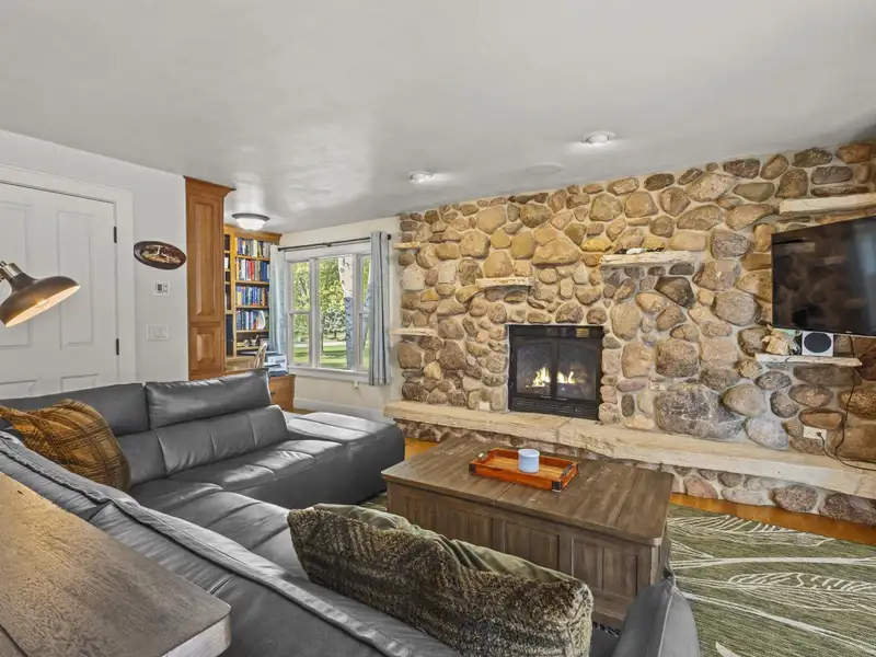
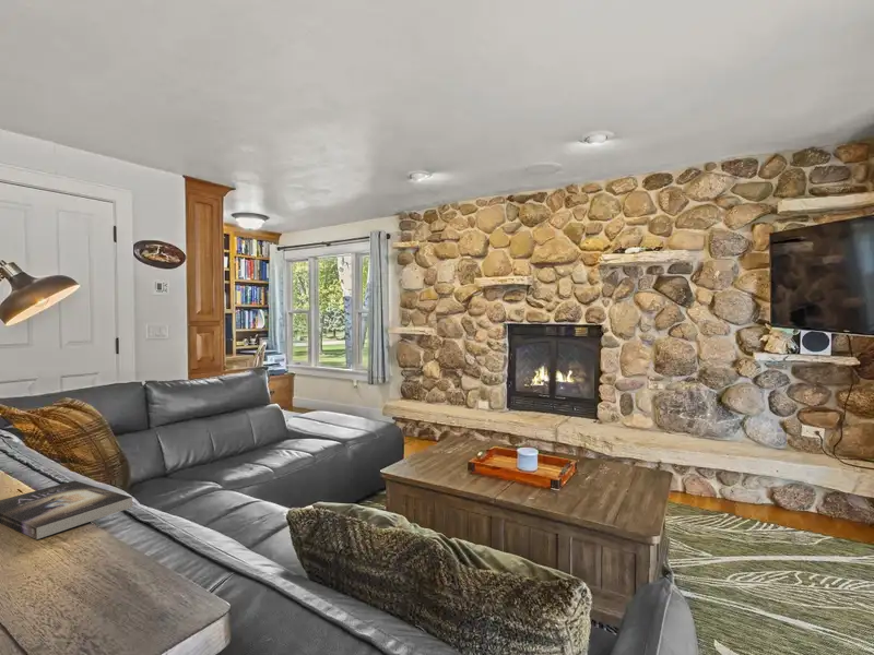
+ book (58, 505)
